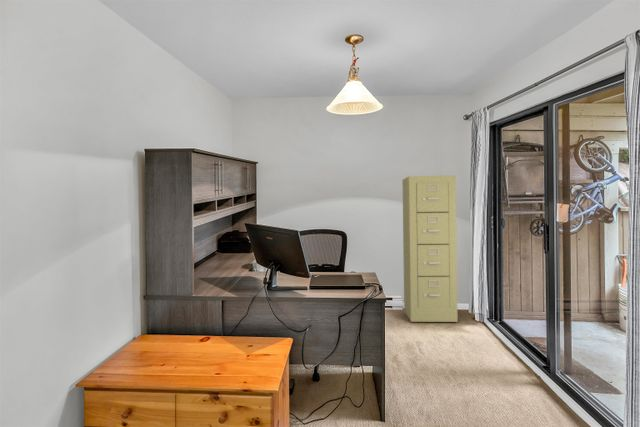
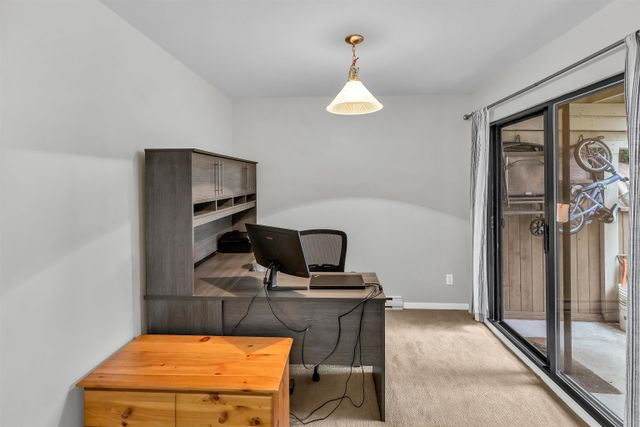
- filing cabinet (428, 247)
